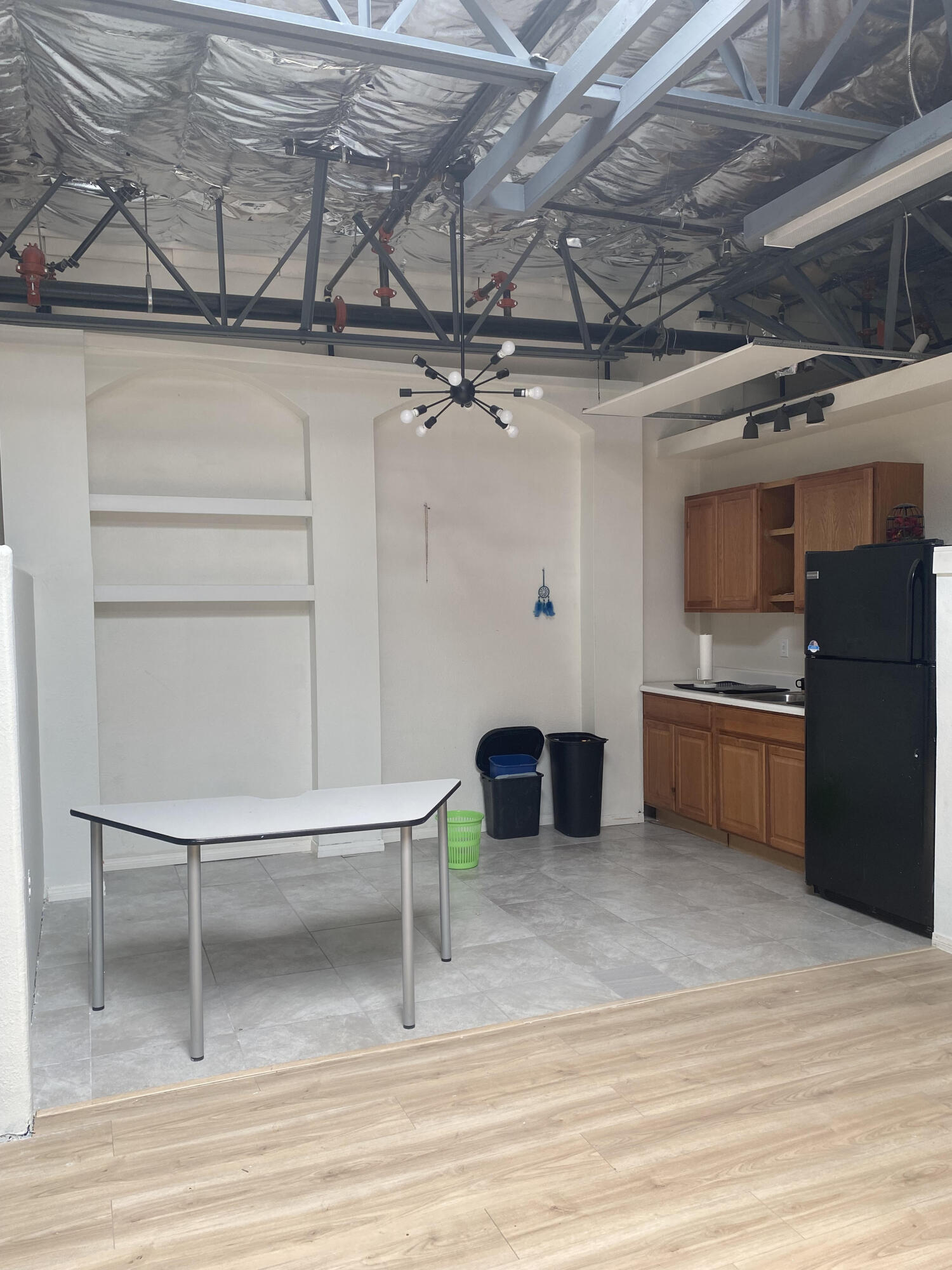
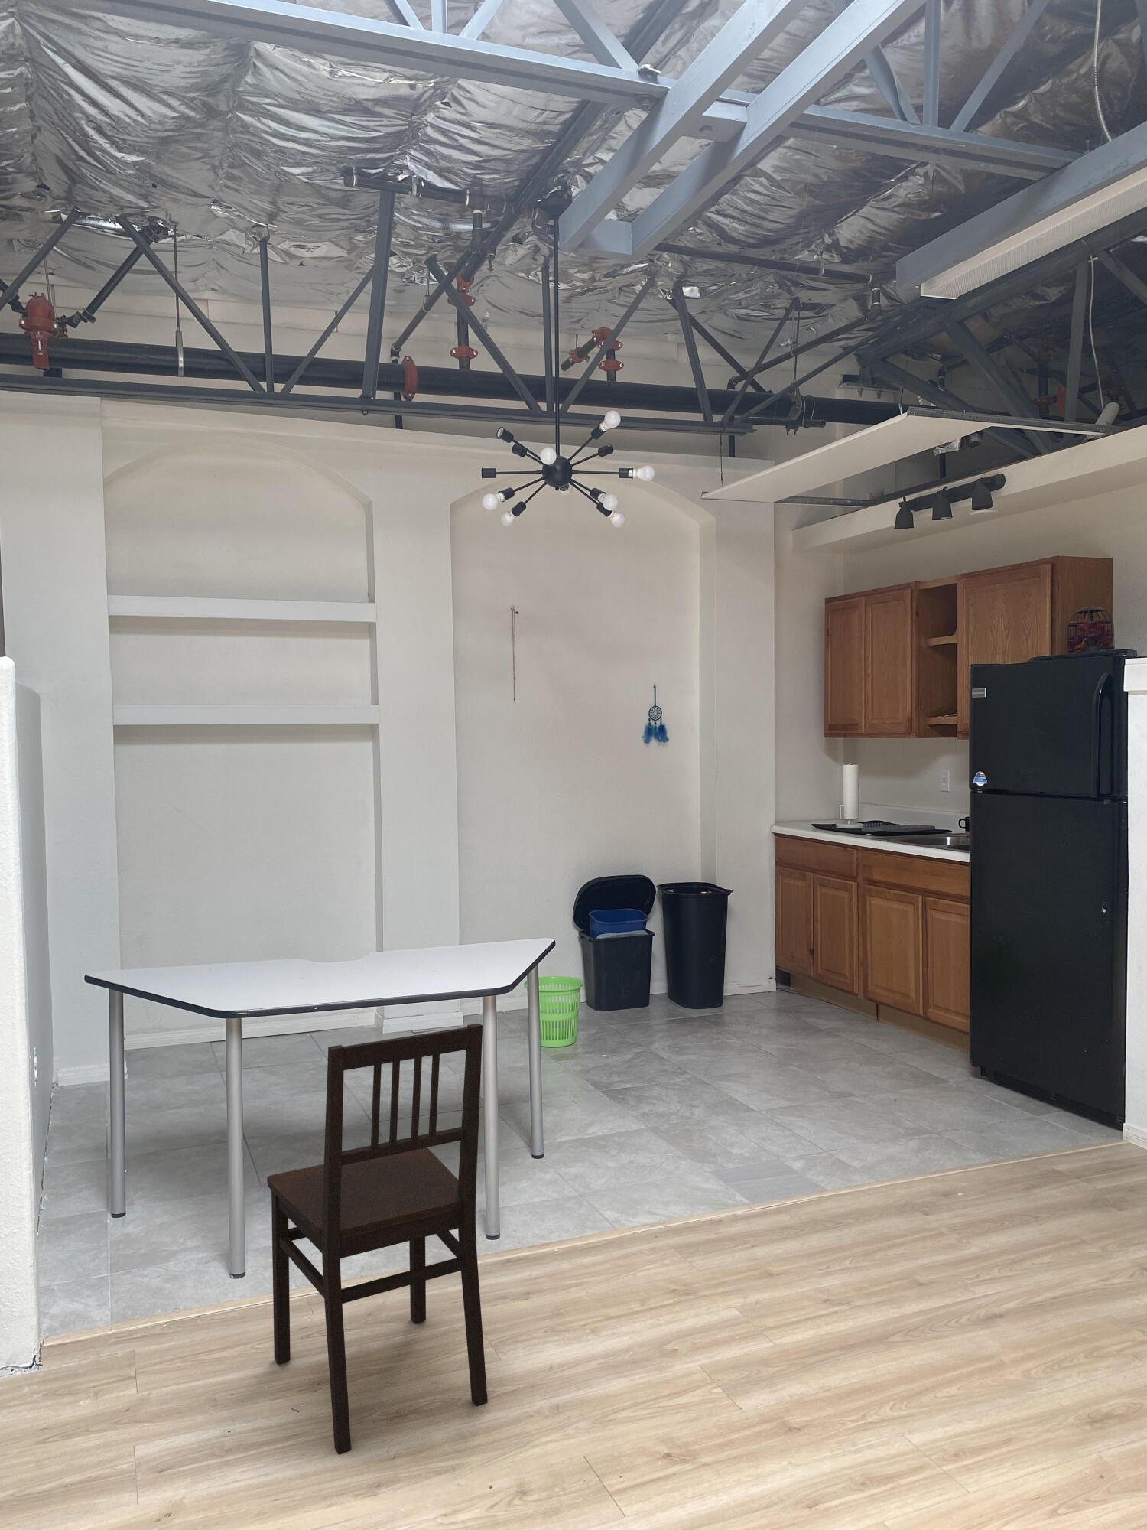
+ dining chair (377, 1197)
